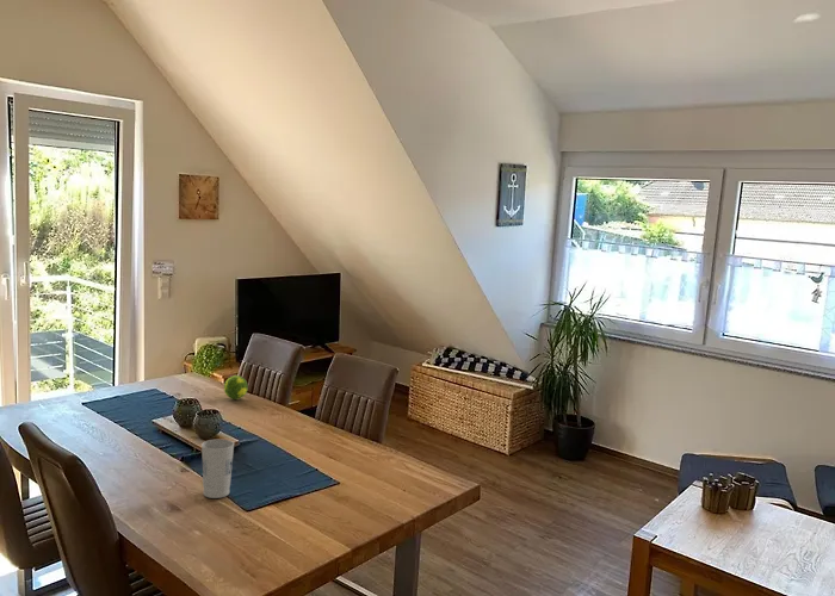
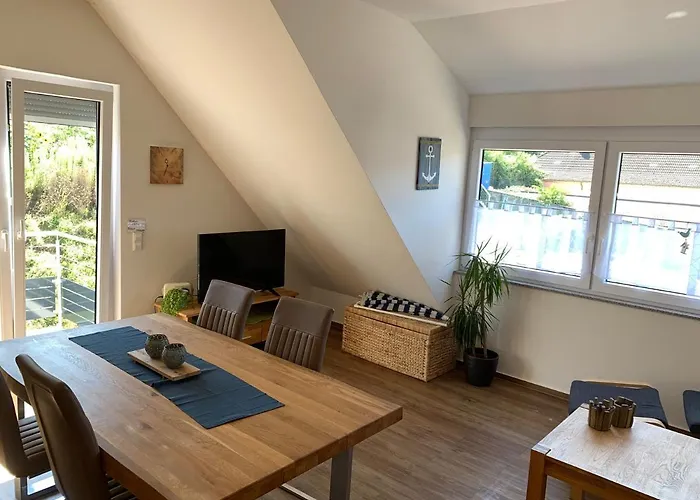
- cup (217, 468)
- fruit (235, 386)
